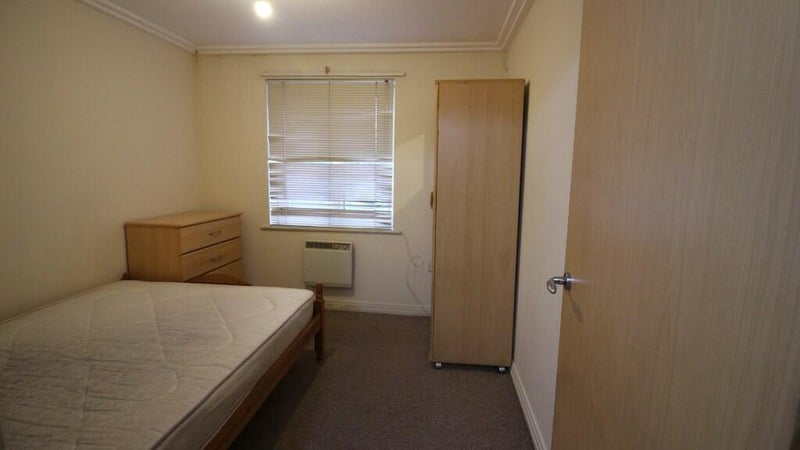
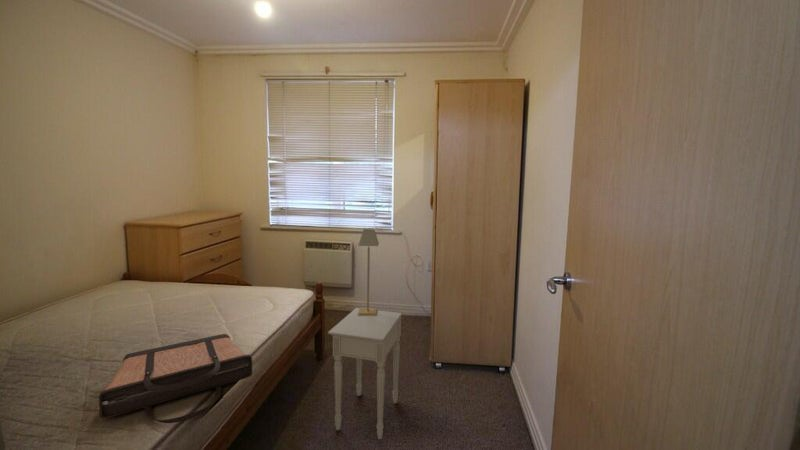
+ table lamp (368, 271)
+ nightstand (361, 368)
+ shopping bag (182, 370)
